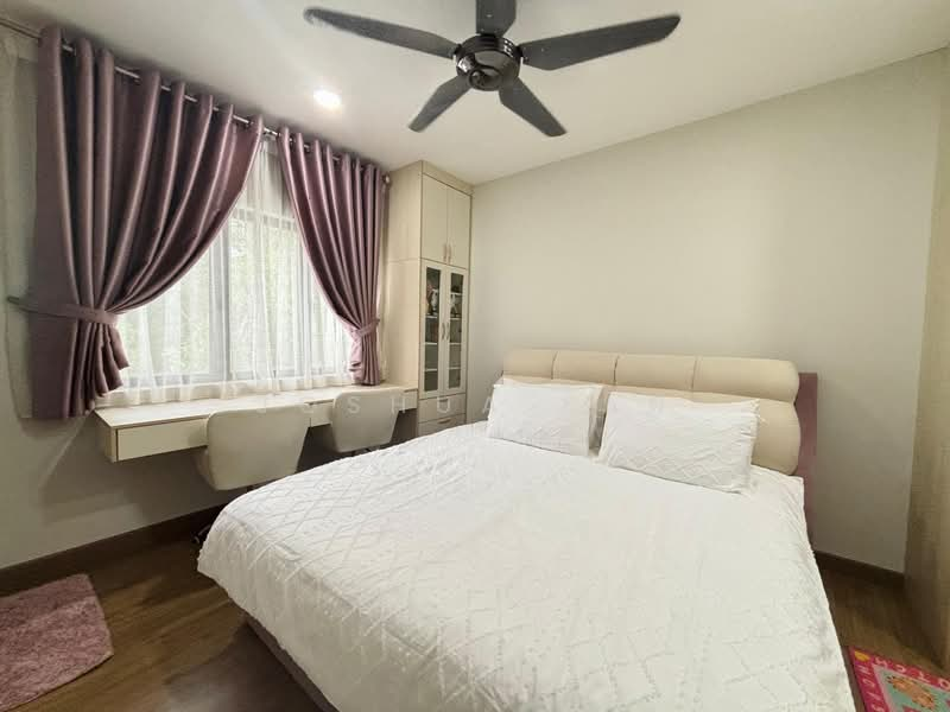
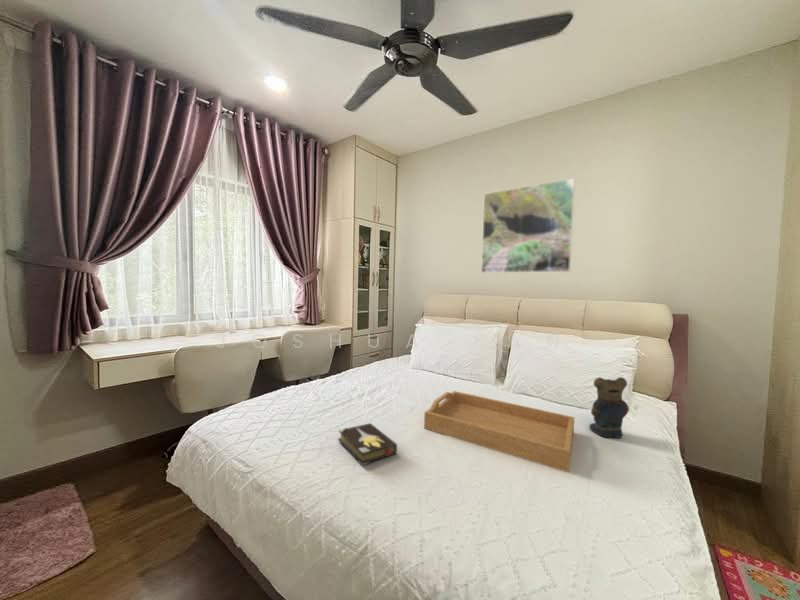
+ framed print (523, 229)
+ hardback book (366, 440)
+ teddy bear (610, 405)
+ serving tray (498, 420)
